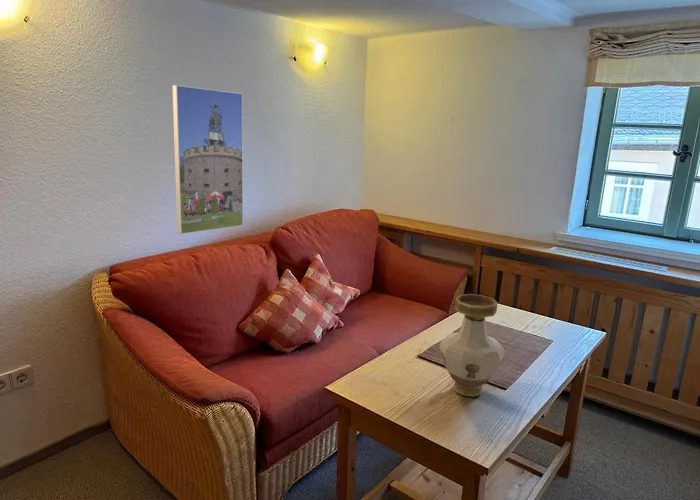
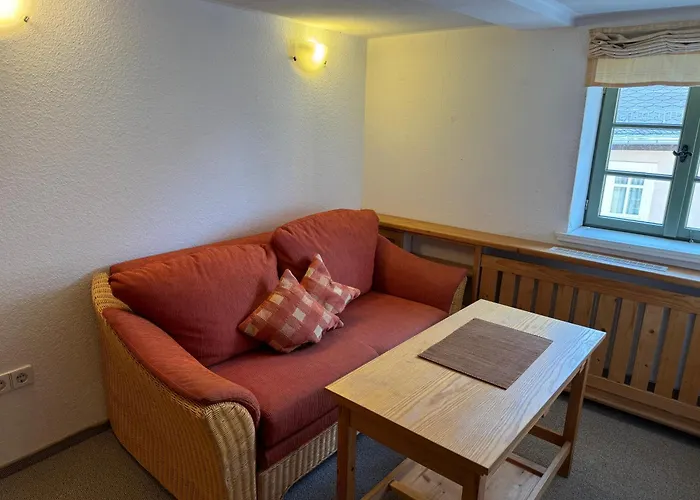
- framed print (210, 161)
- vase (471, 345)
